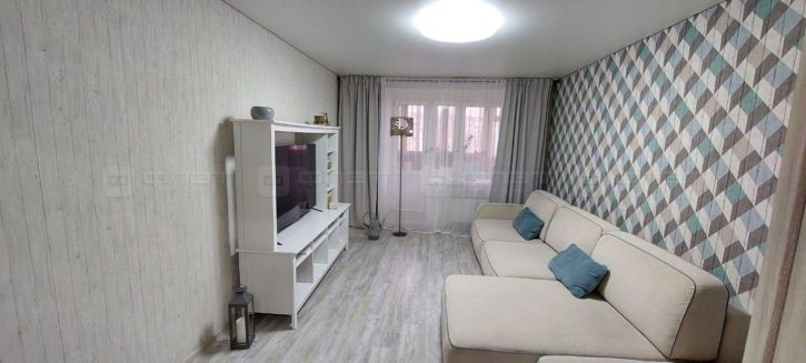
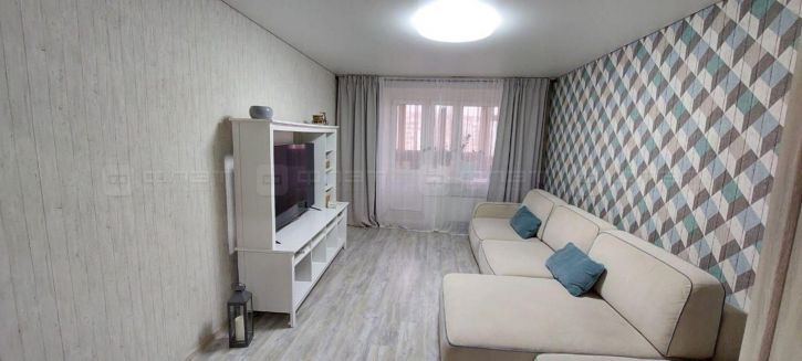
- watering can (374, 224)
- floor lamp (400, 177)
